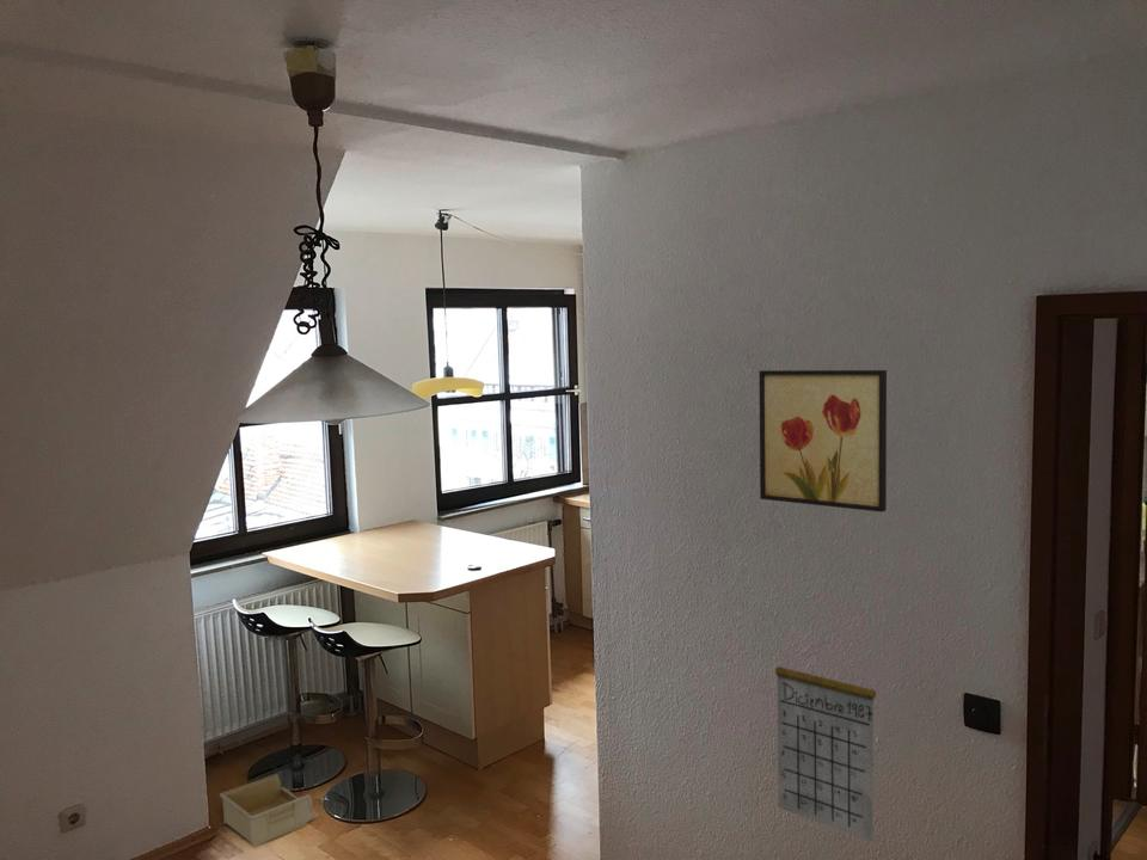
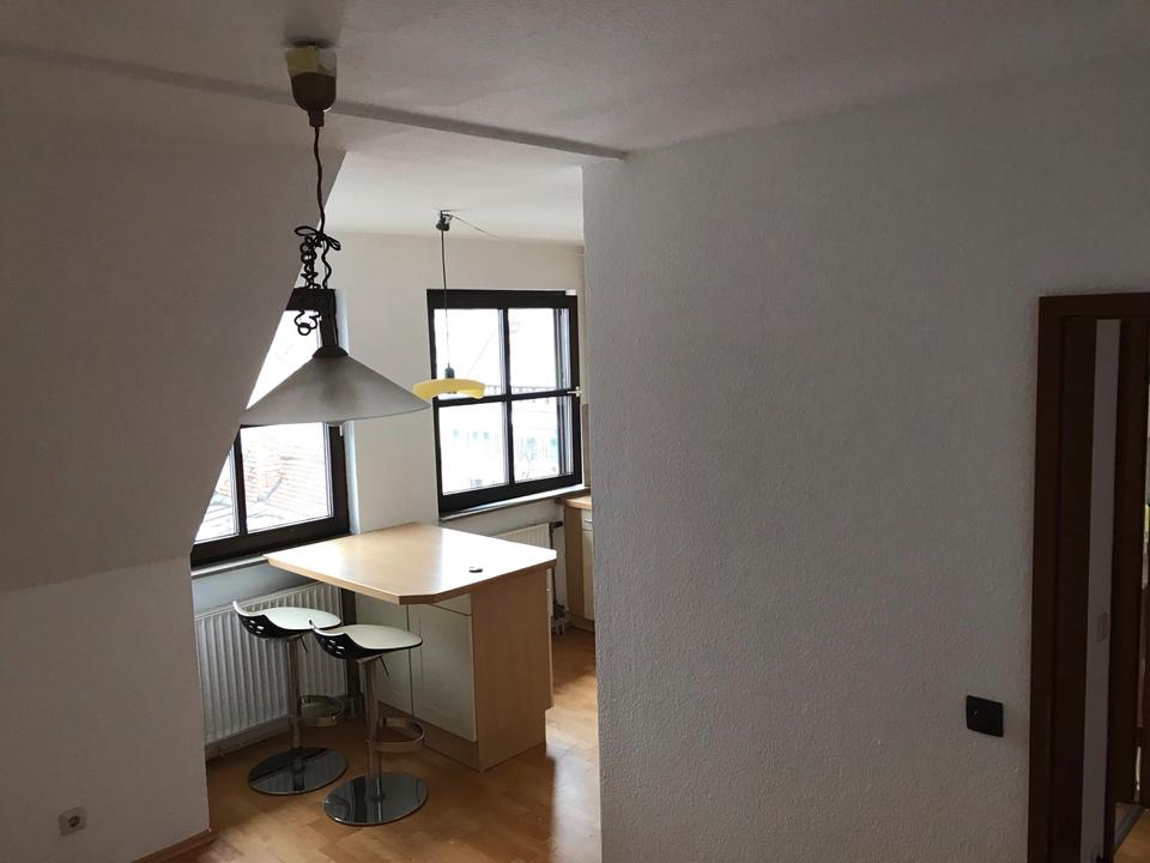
- calendar (823, 733)
- storage bin (268, 807)
- wall art (821, 437)
